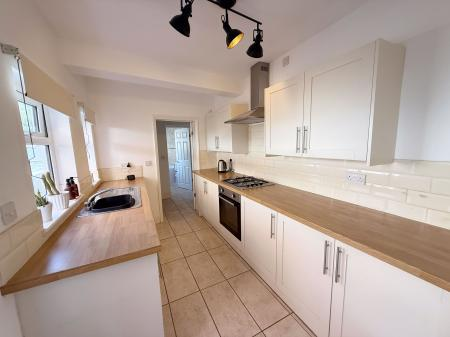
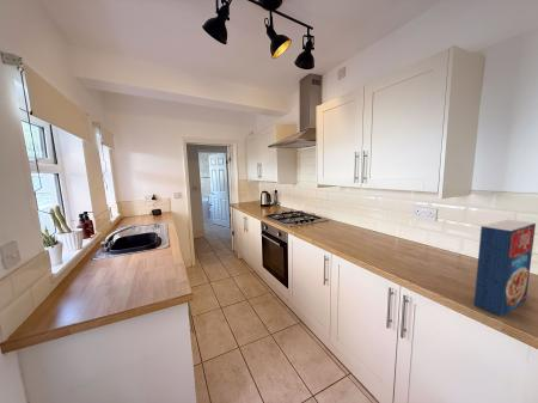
+ cereal box (505, 264)
